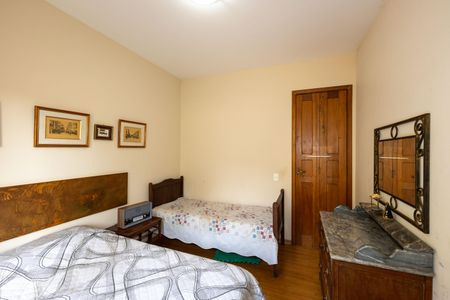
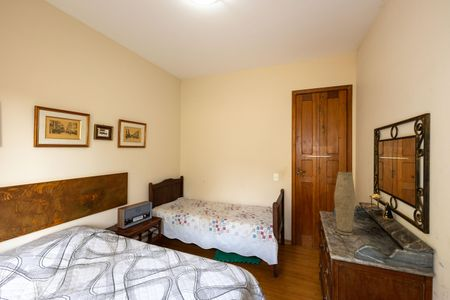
+ vase (344, 202)
